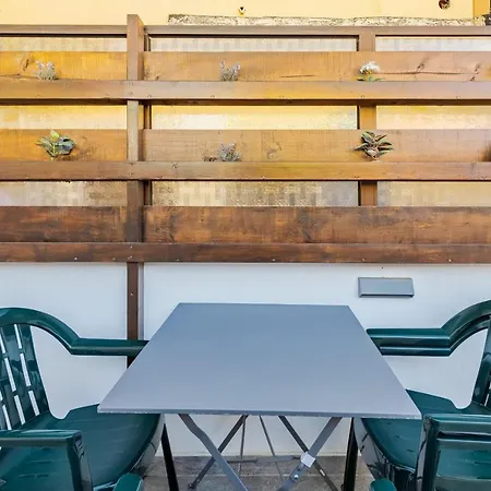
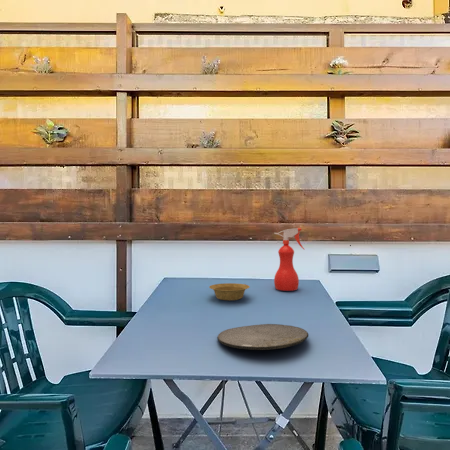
+ plate (262, 335)
+ spray bottle (289, 258)
+ bowl (229, 292)
